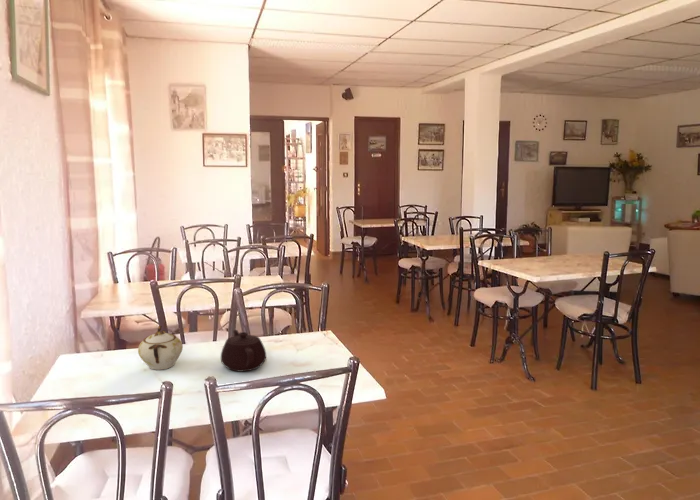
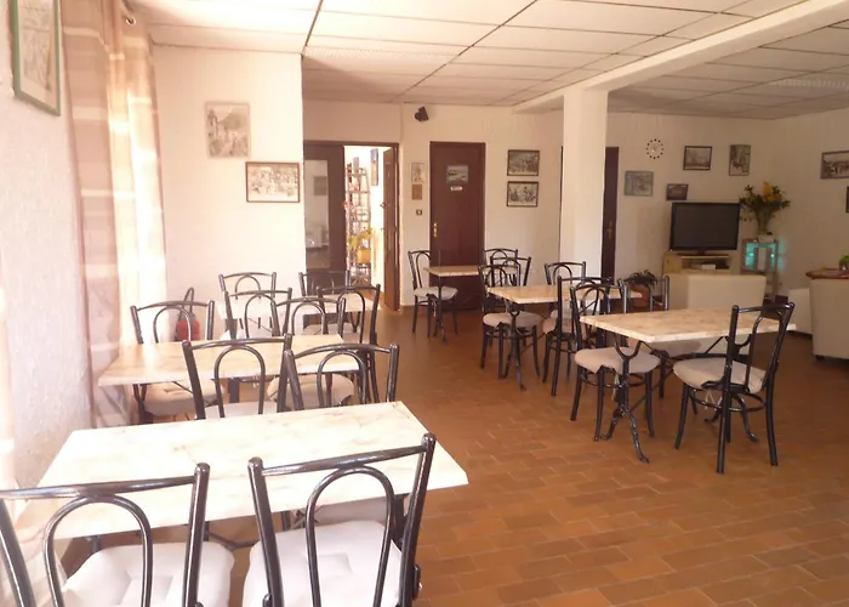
- sugar bowl (160, 345)
- teapot (243, 349)
